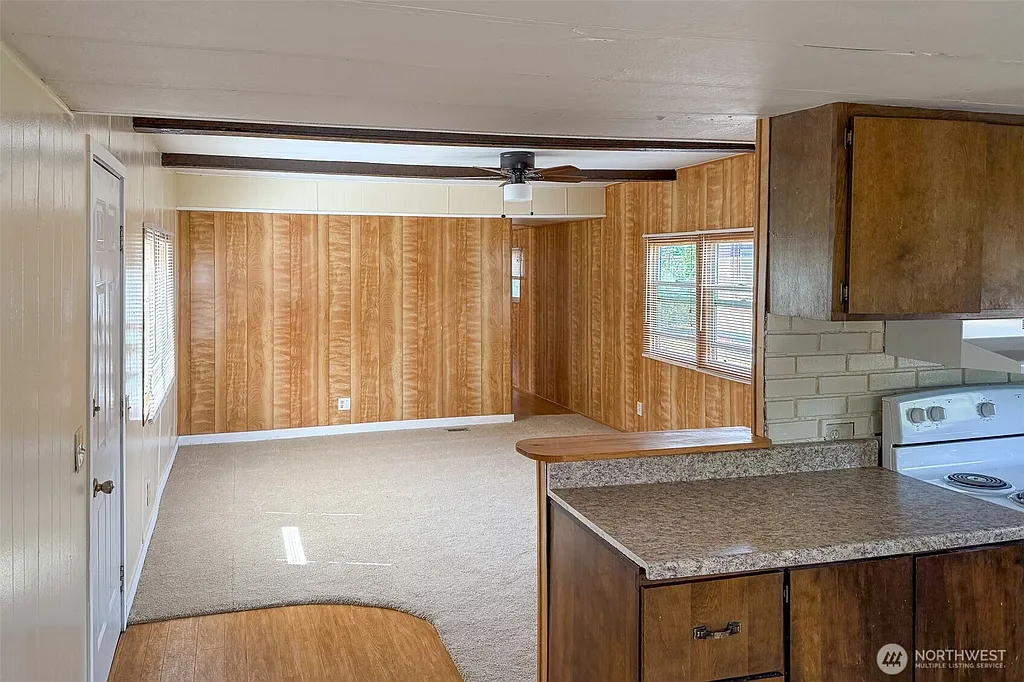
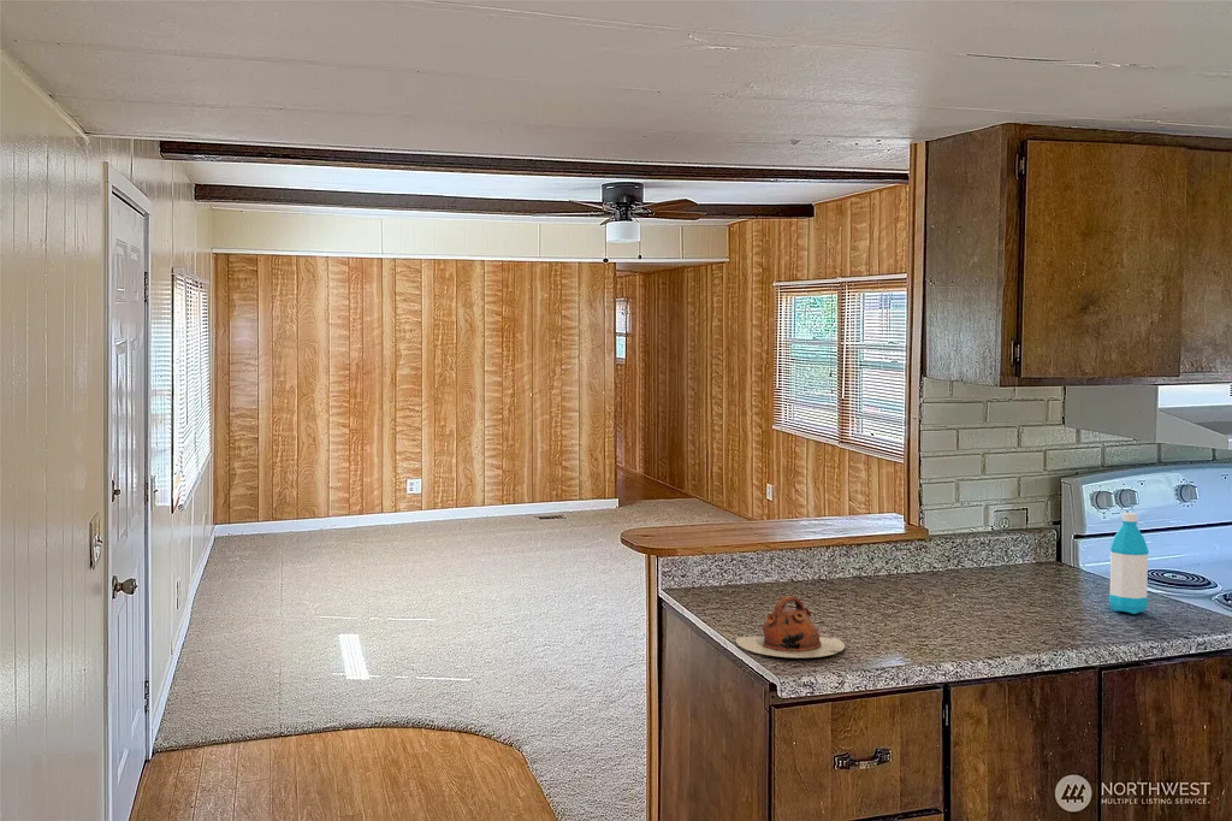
+ water bottle (1129, 562)
+ teapot (789, 619)
